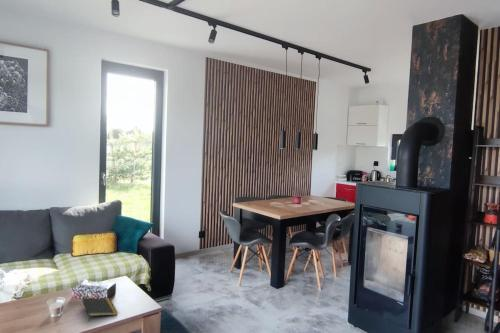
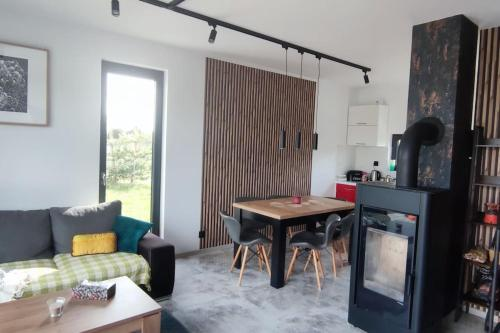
- notepad (99, 306)
